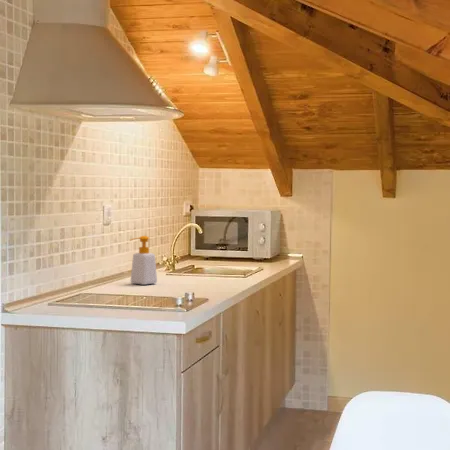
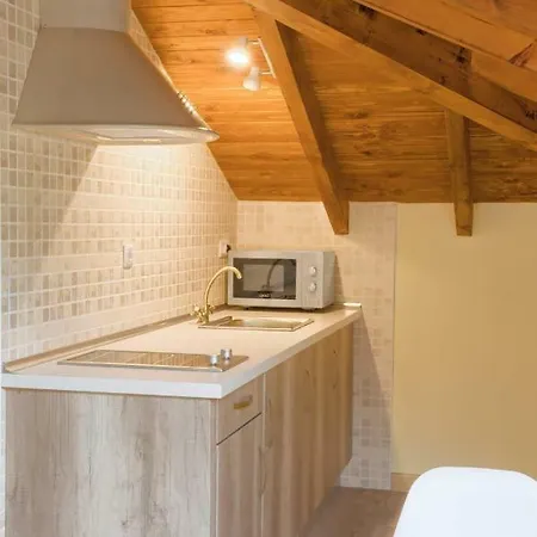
- soap bottle (140, 259)
